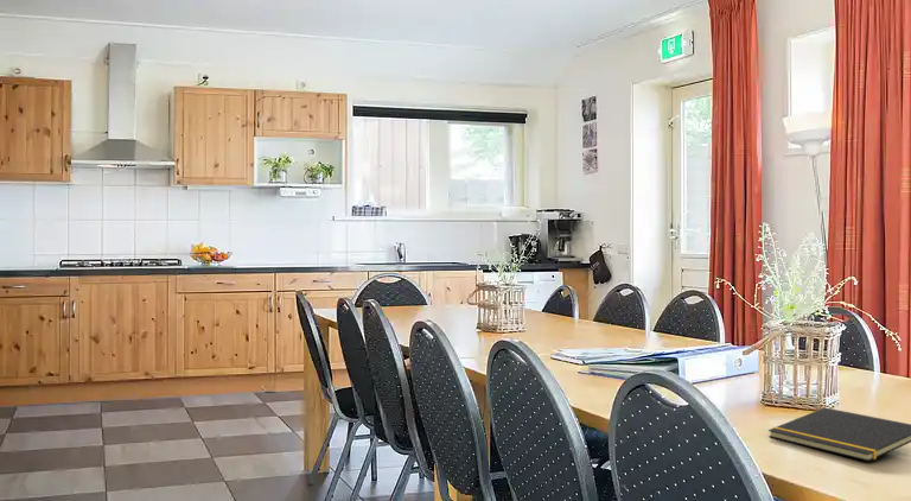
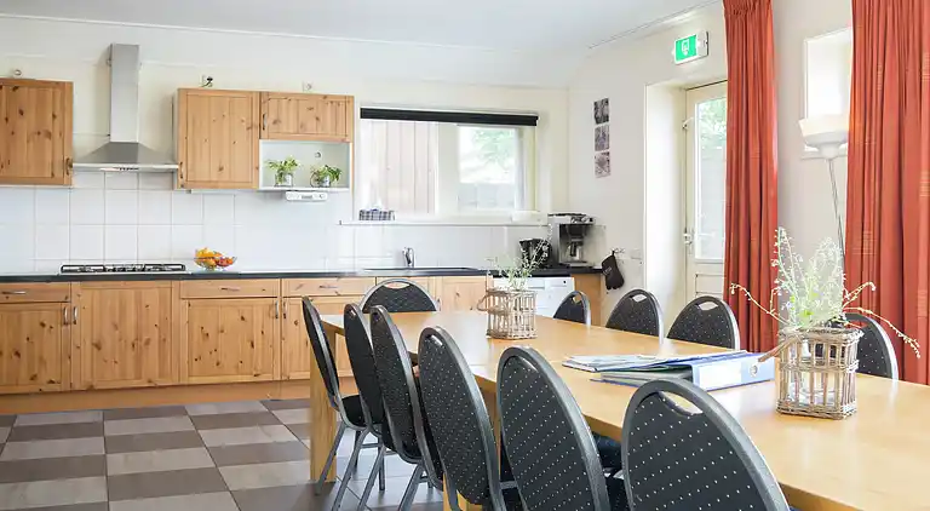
- notepad (845, 432)
